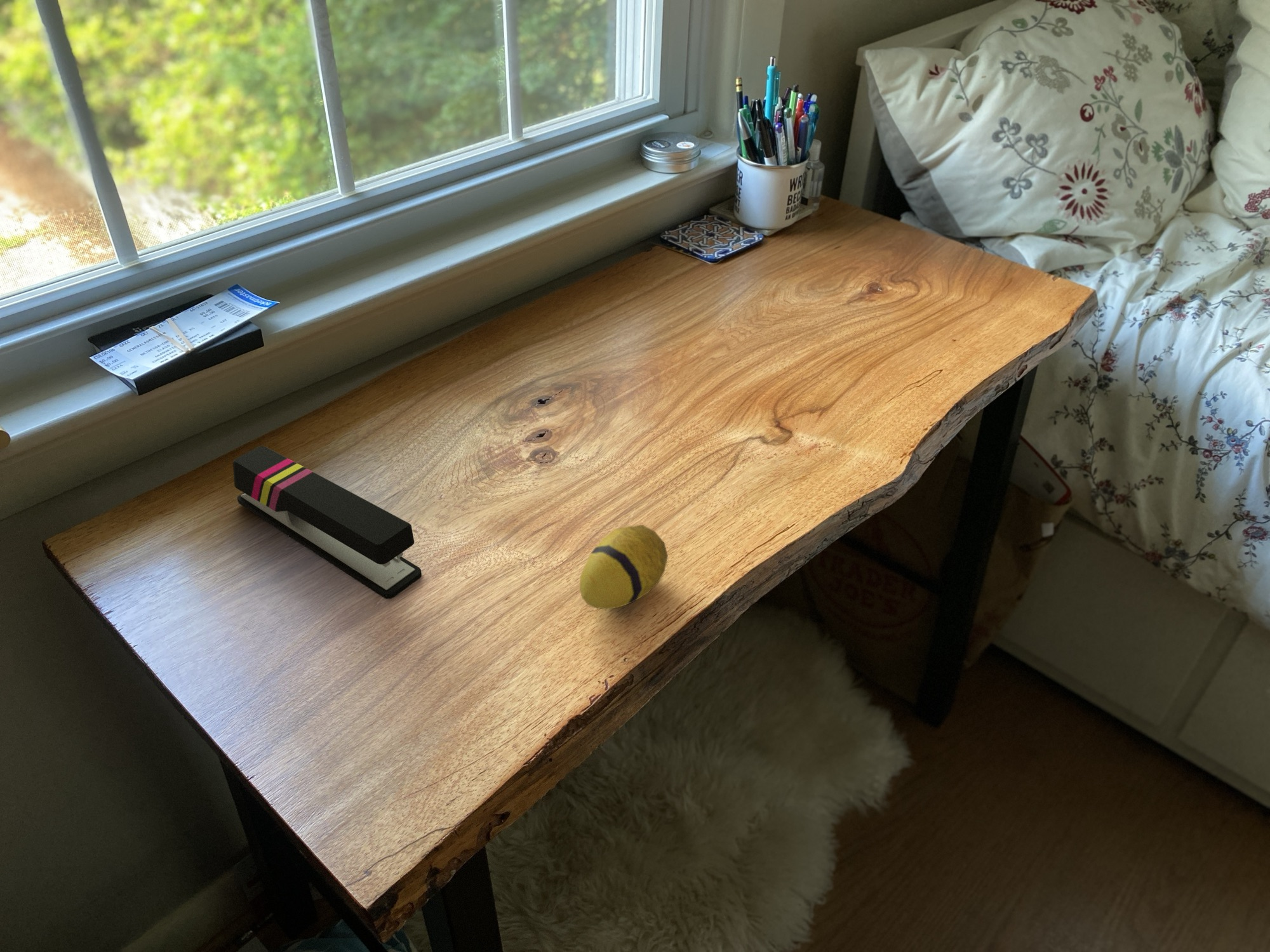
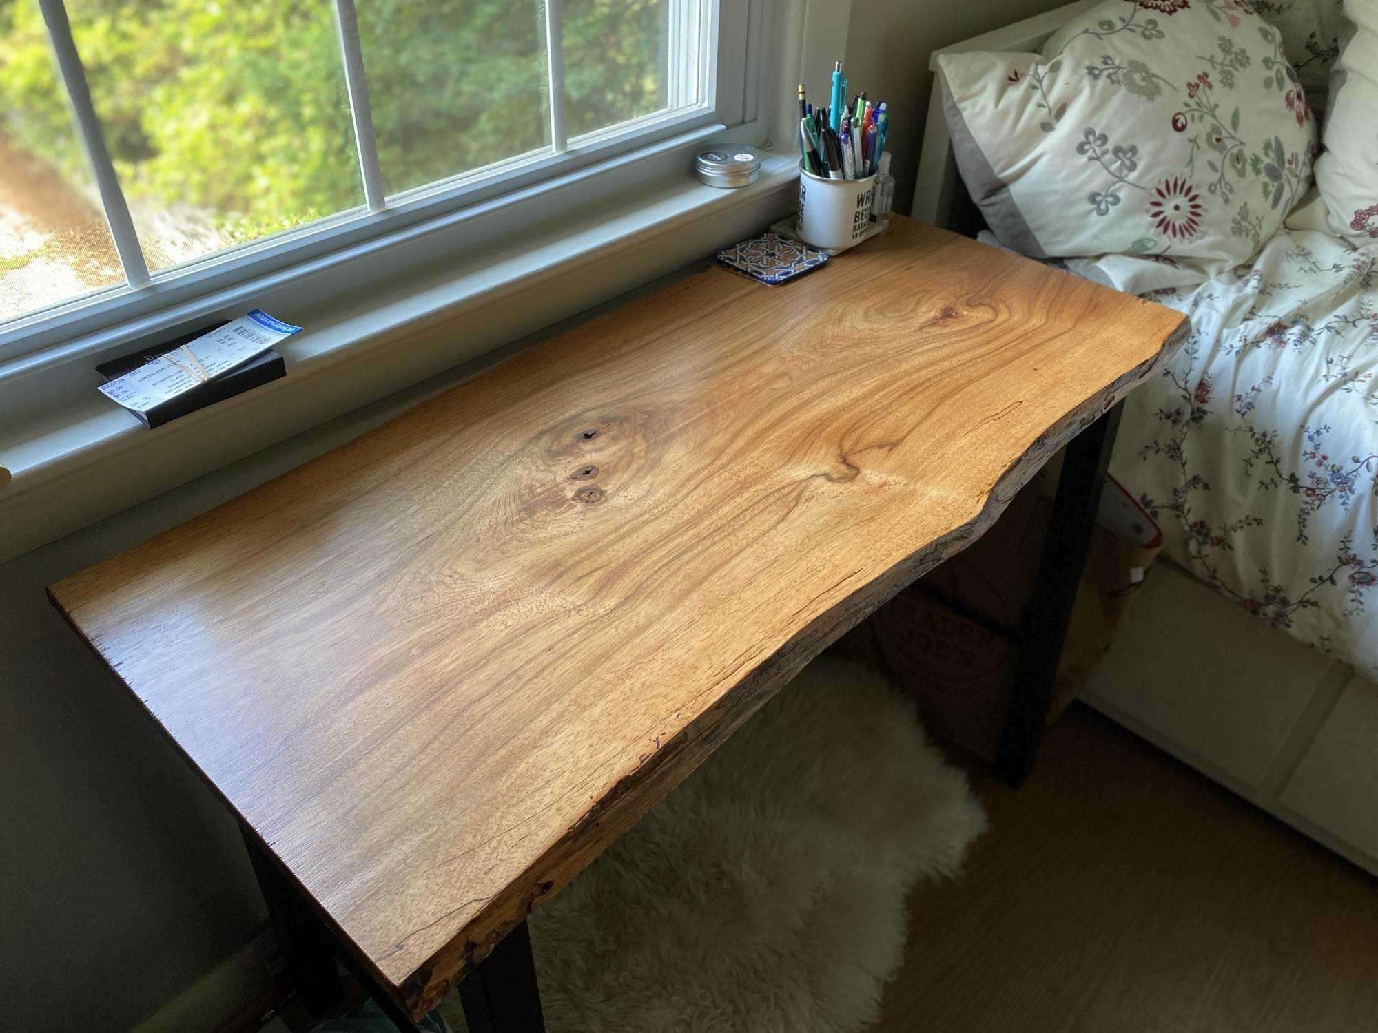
- decorative egg (621, 569)
- stapler (321, 512)
